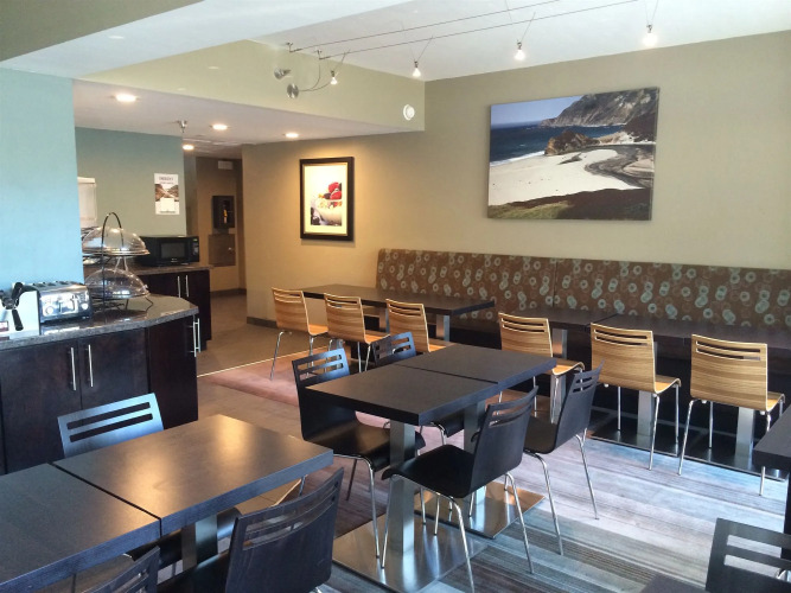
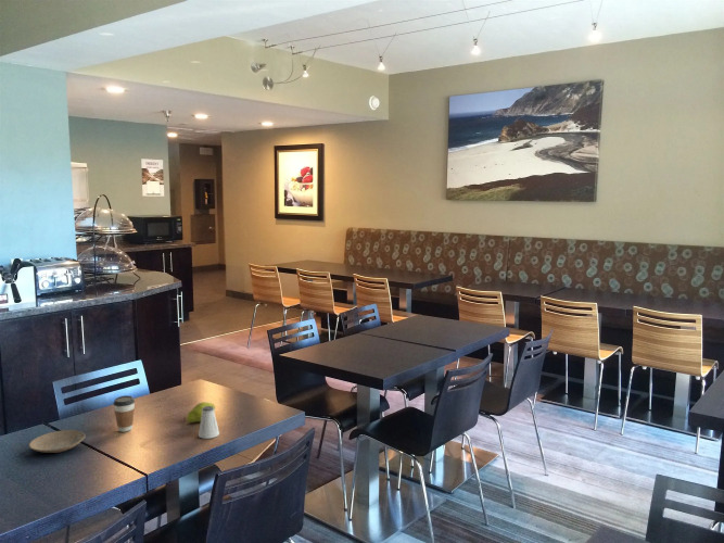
+ plate (58, 443)
+ saltshaker (208, 420)
+ coffee cup (124, 414)
+ fruit (199, 411)
